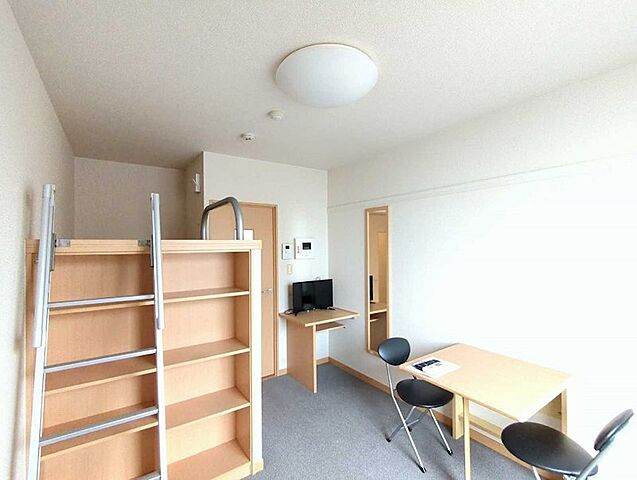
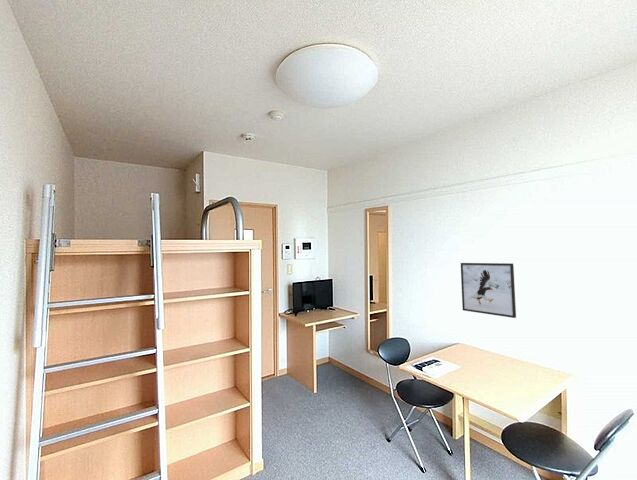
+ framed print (486, 288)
